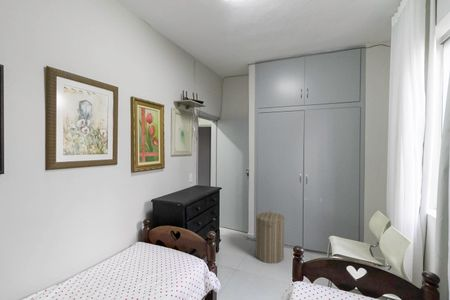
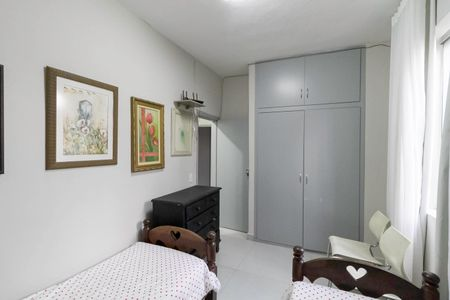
- laundry hamper (269, 233)
